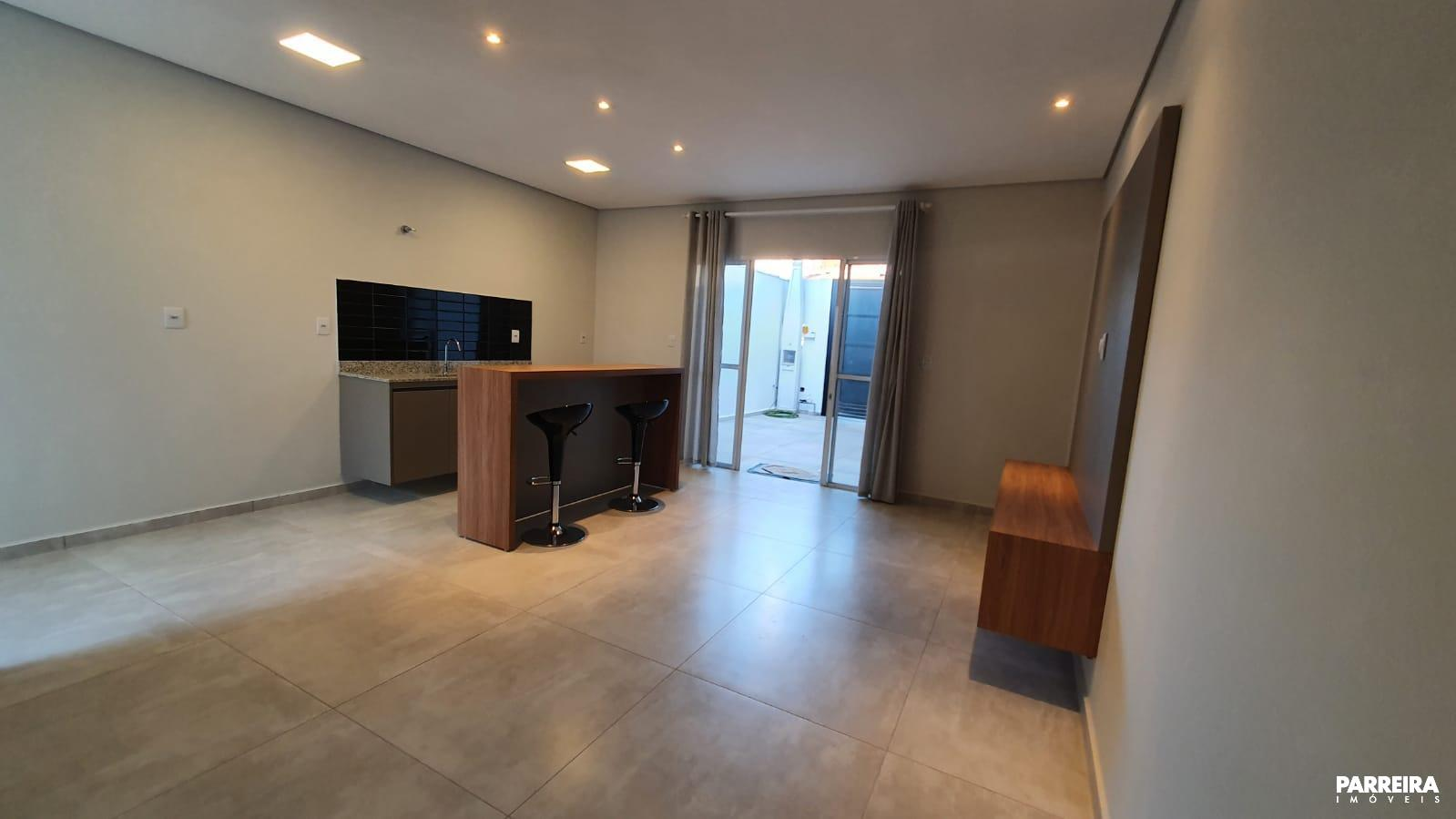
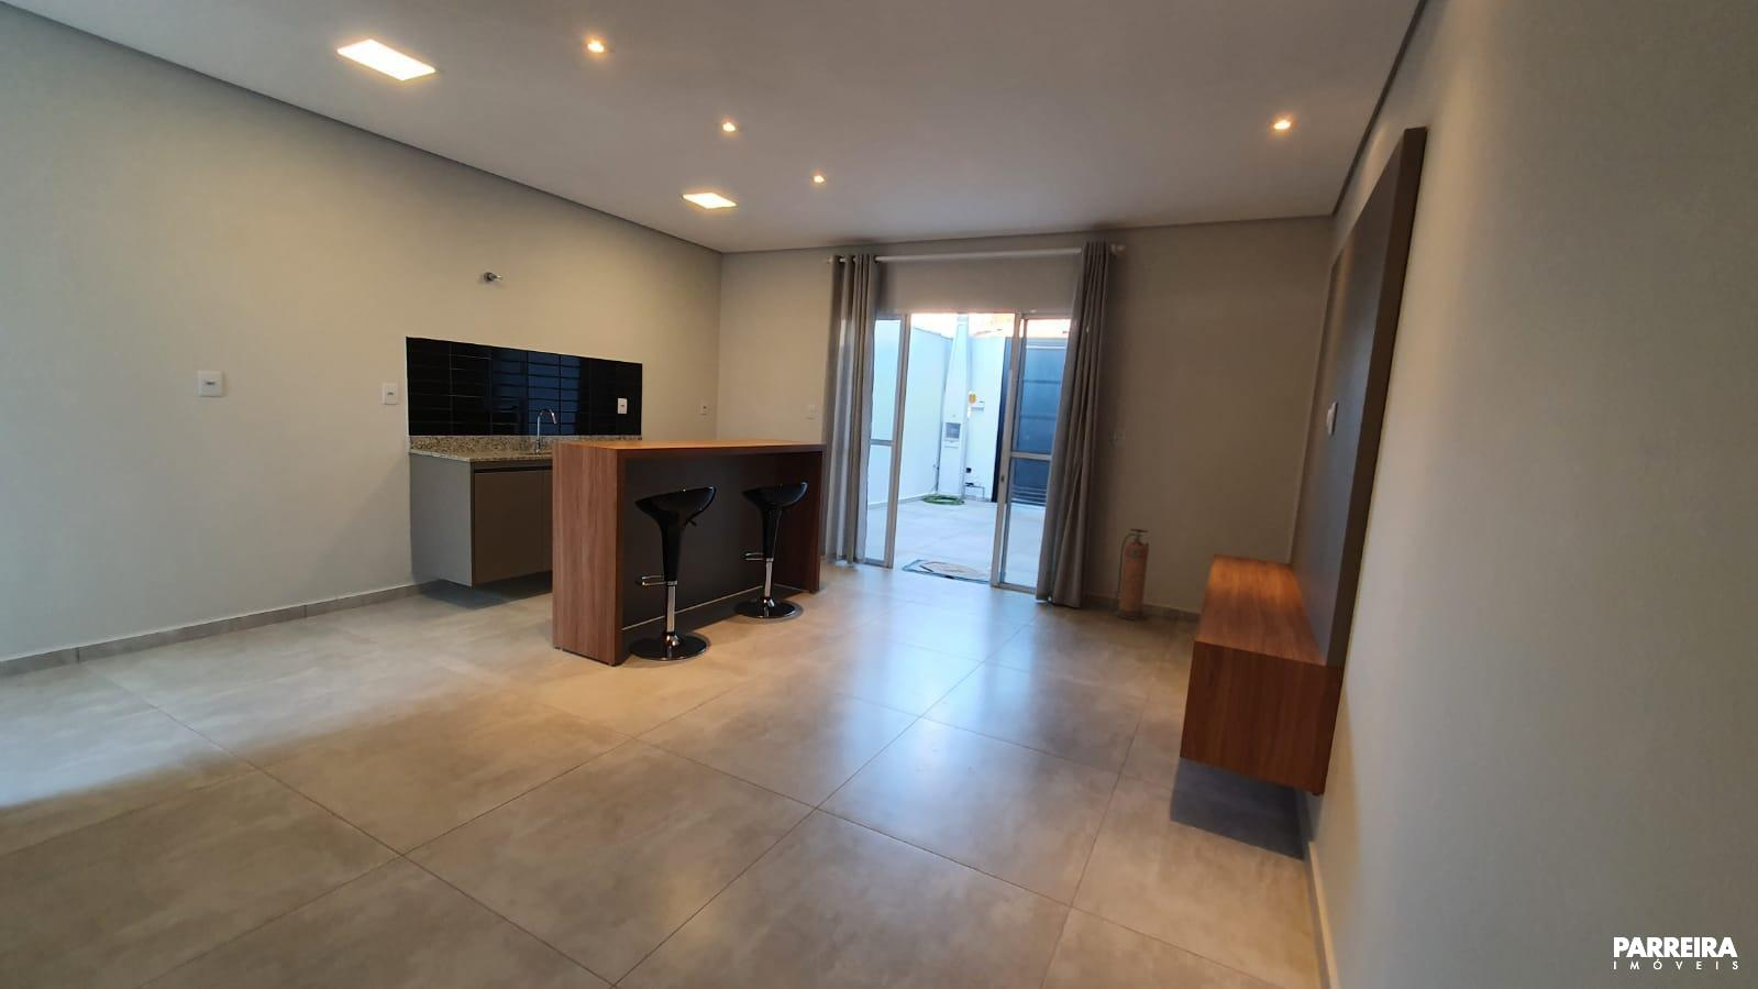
+ fire extinguisher (1134, 572)
